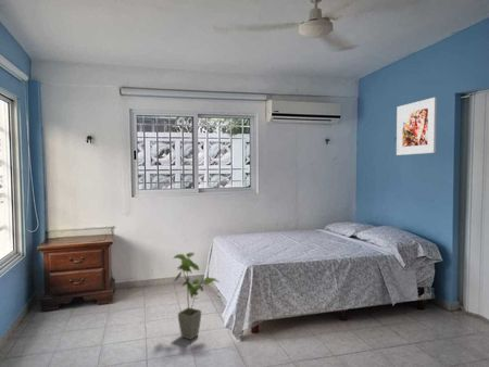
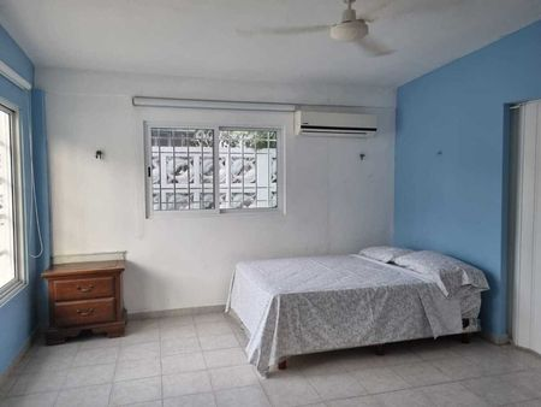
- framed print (414, 128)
- house plant (192, 295)
